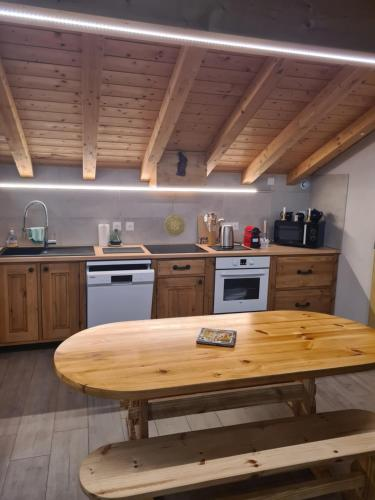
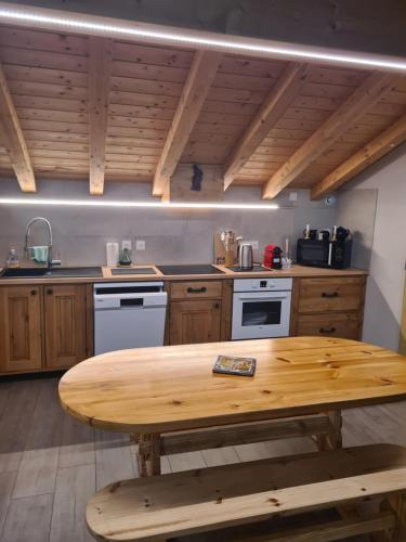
- decorative plate (175, 225)
